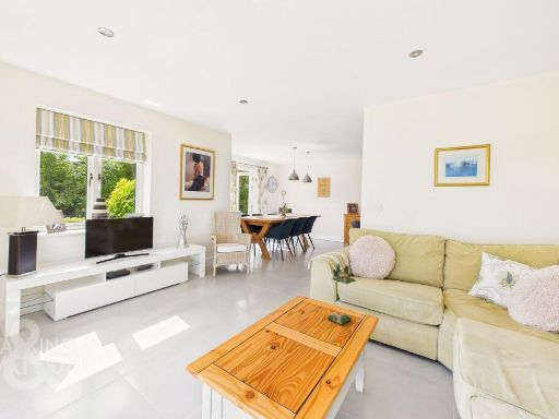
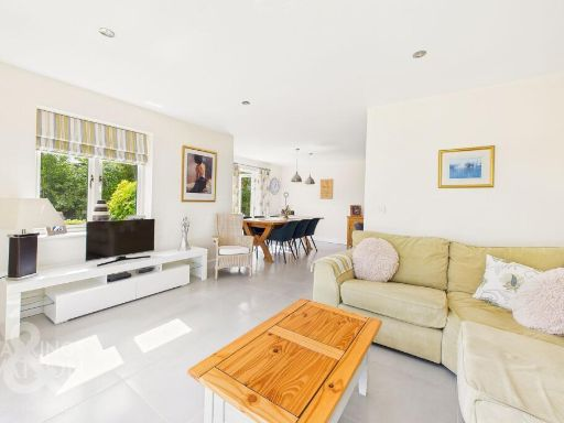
- plant (343, 283)
